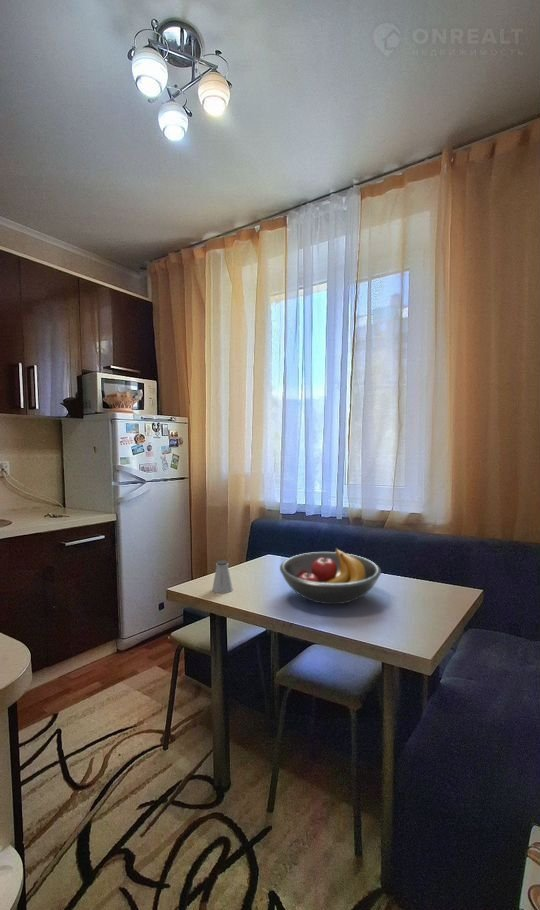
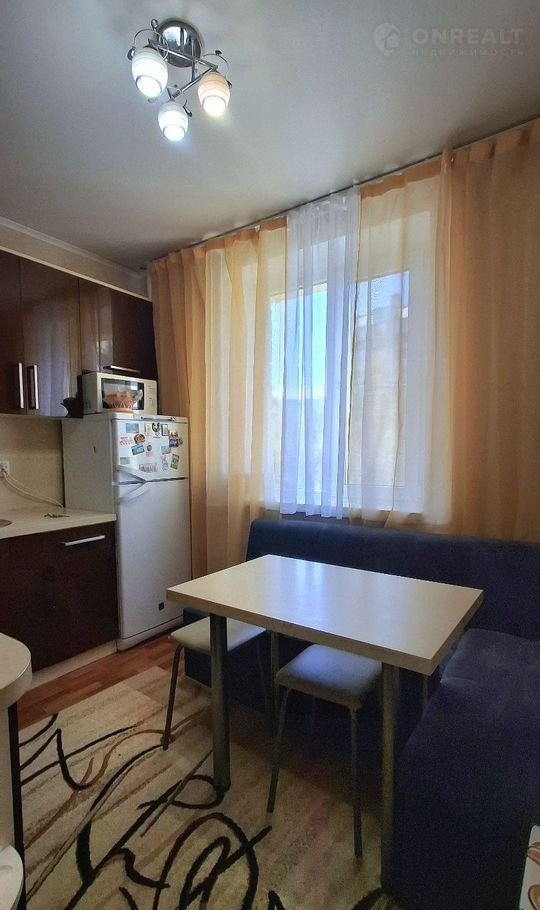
- fruit bowl (329, 577)
- saltshaker (222, 575)
